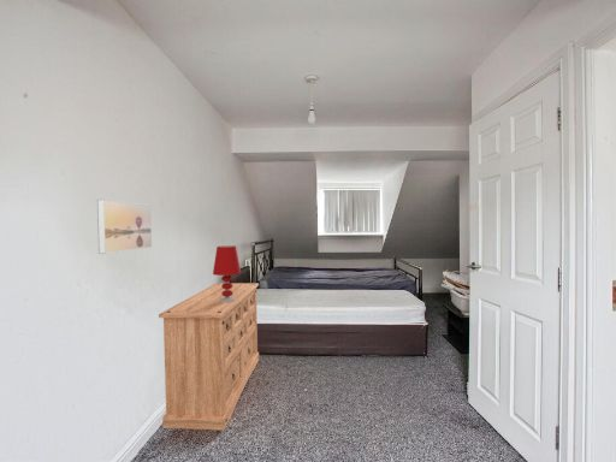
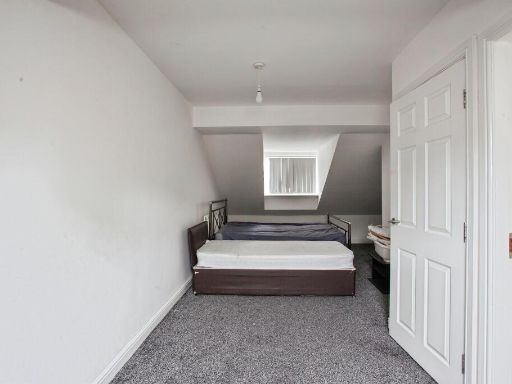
- table lamp (226, 272)
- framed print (128, 226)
- dresser (219, 340)
